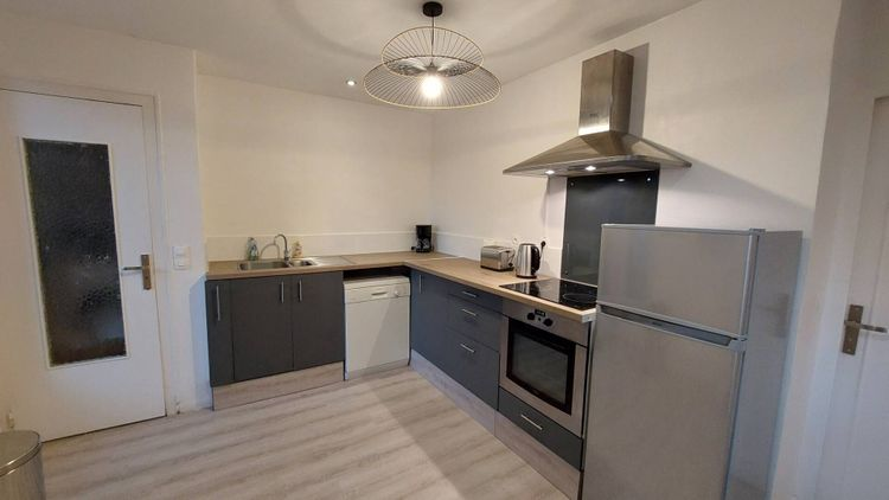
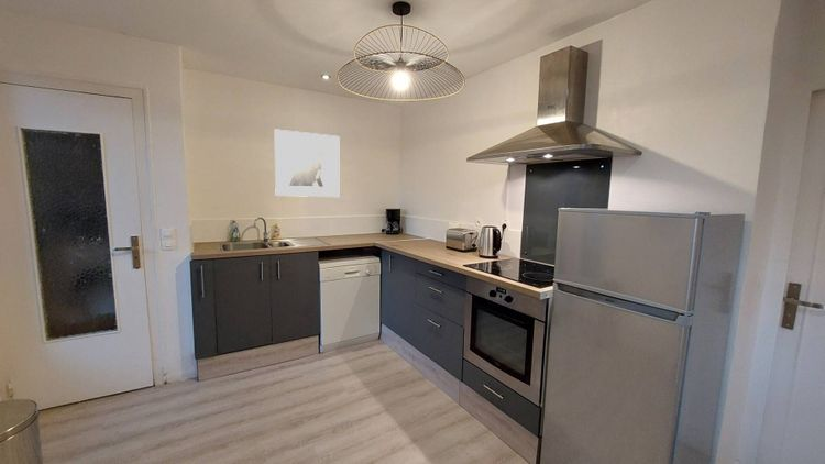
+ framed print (308, 165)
